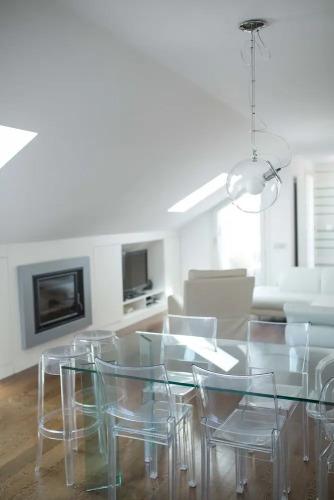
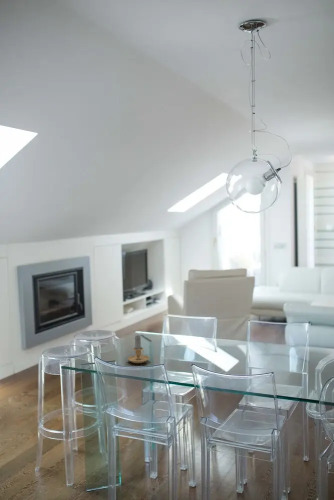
+ candle (139, 347)
